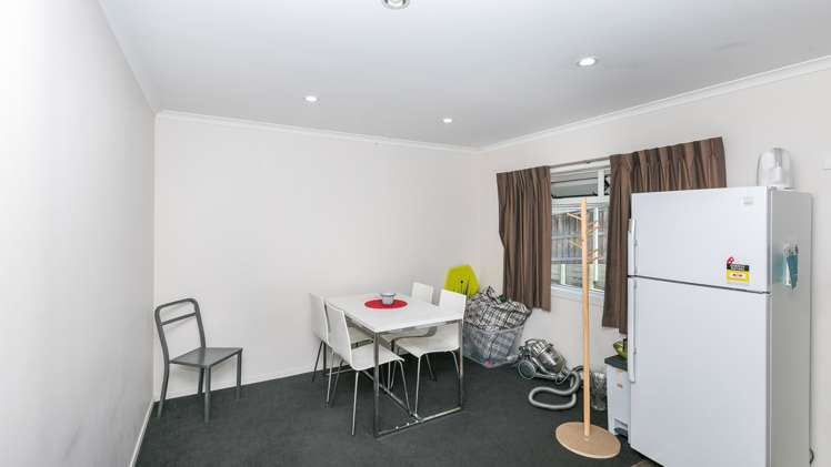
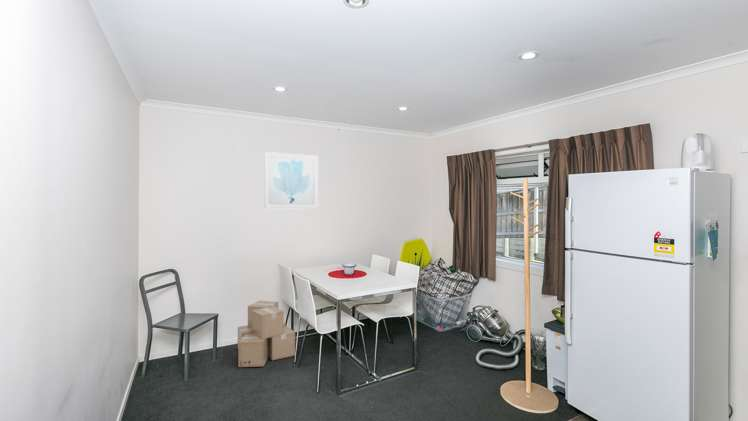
+ wall art (292, 181)
+ cardboard box (263, 330)
